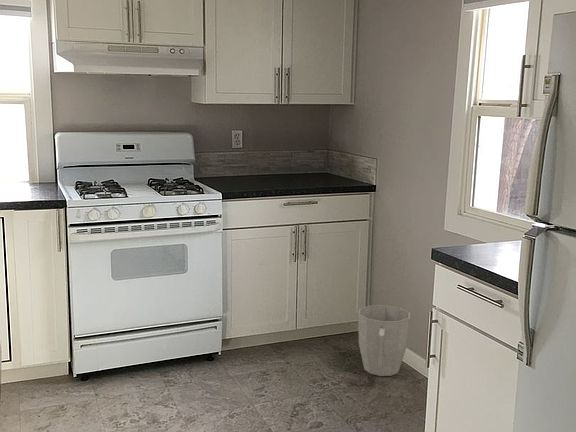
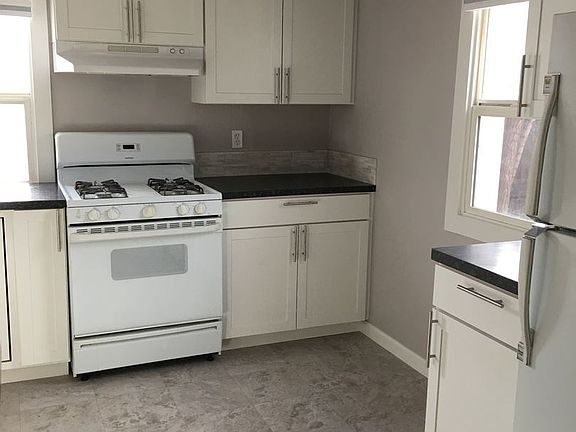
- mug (384, 343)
